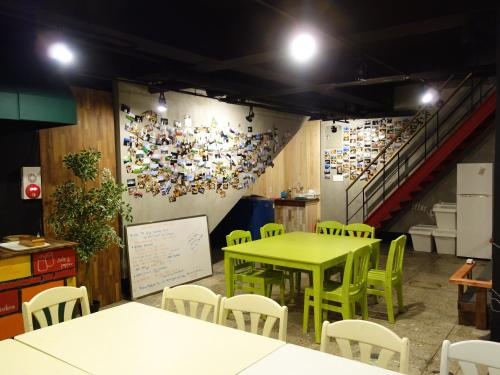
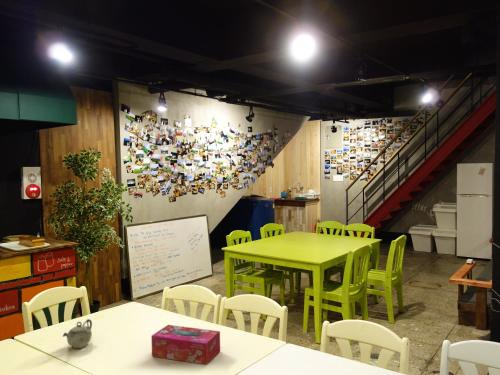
+ tissue box (186, 343)
+ teapot (78, 334)
